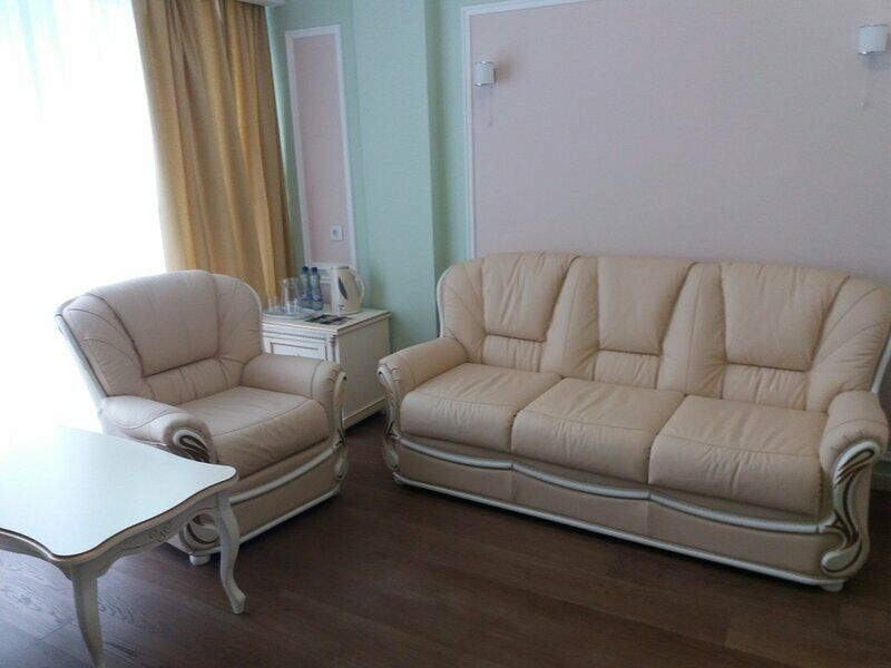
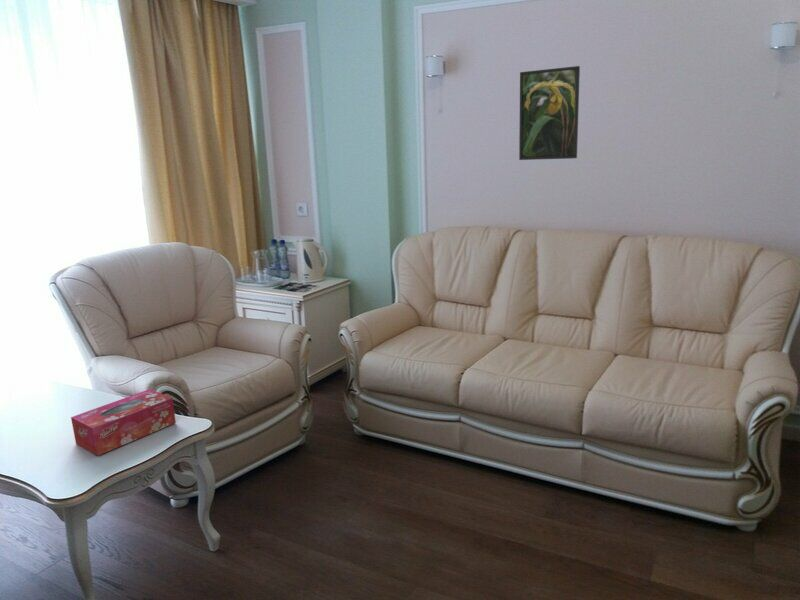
+ tissue box (125, 420)
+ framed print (548, 115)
